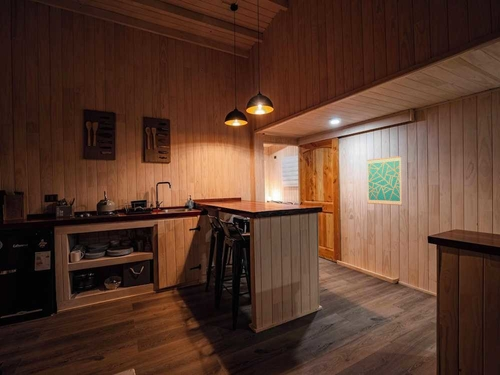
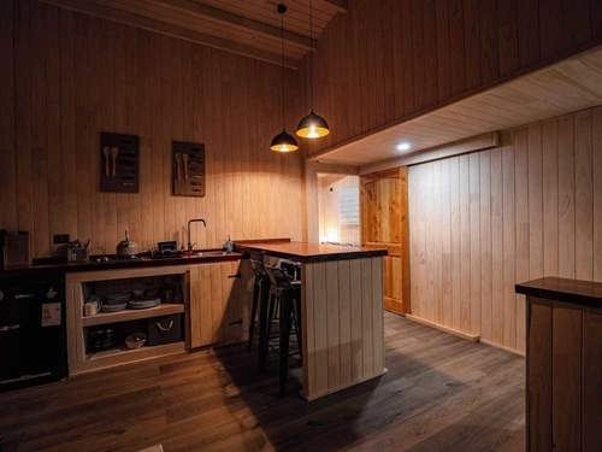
- wall art (383, 181)
